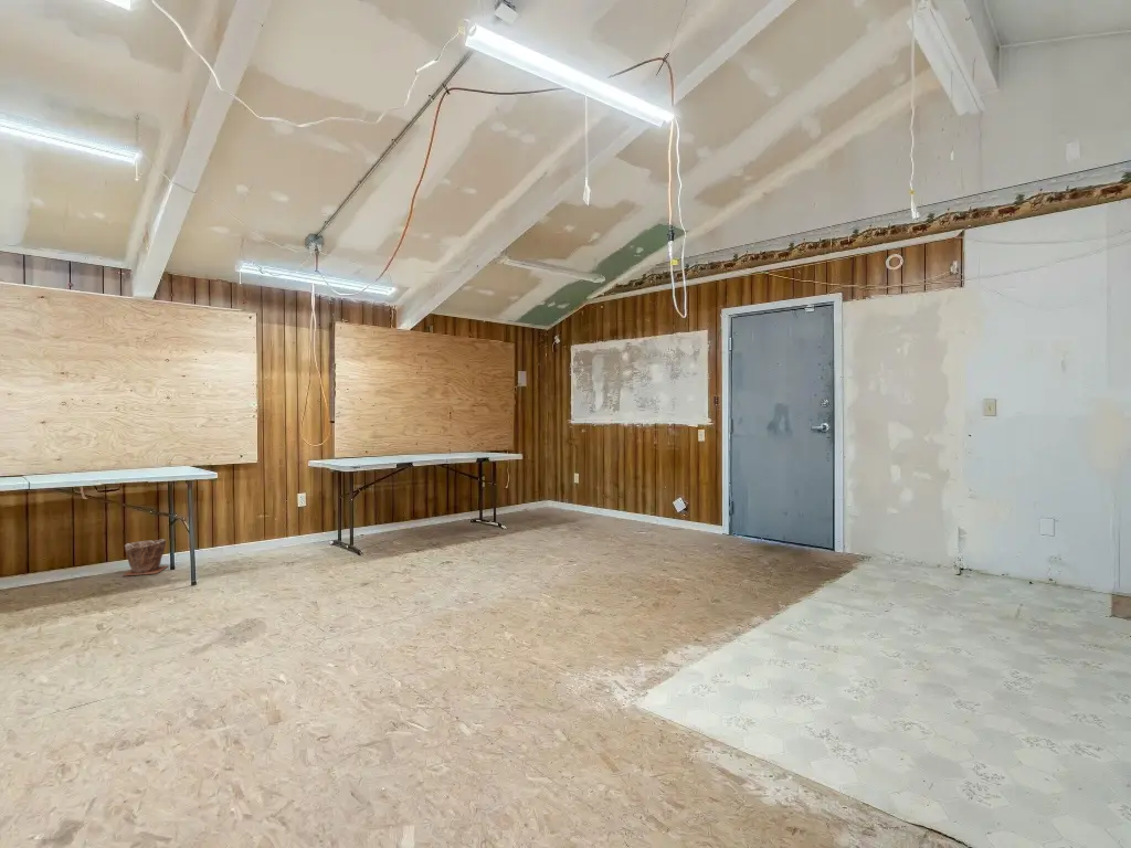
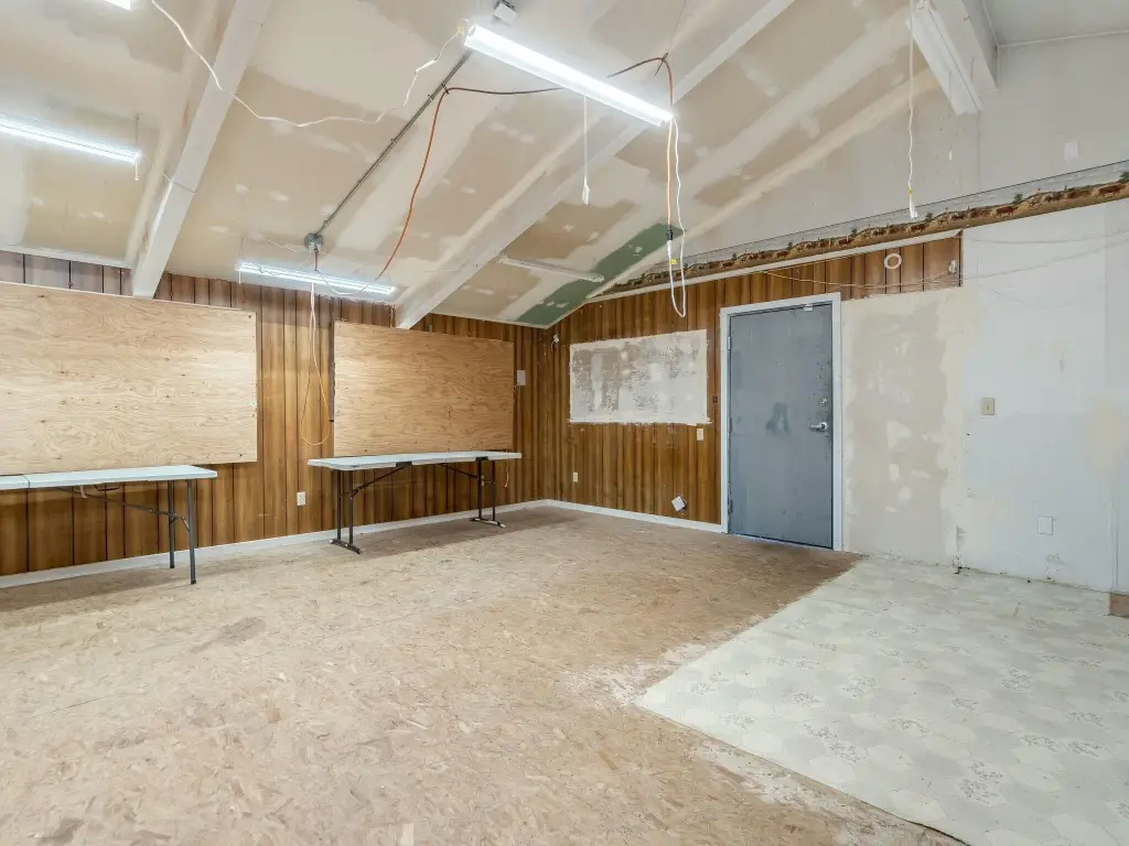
- plant pot (146, 555)
